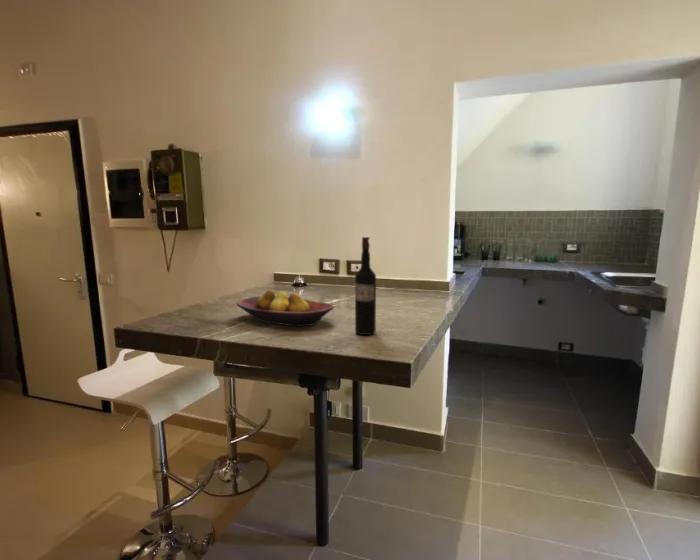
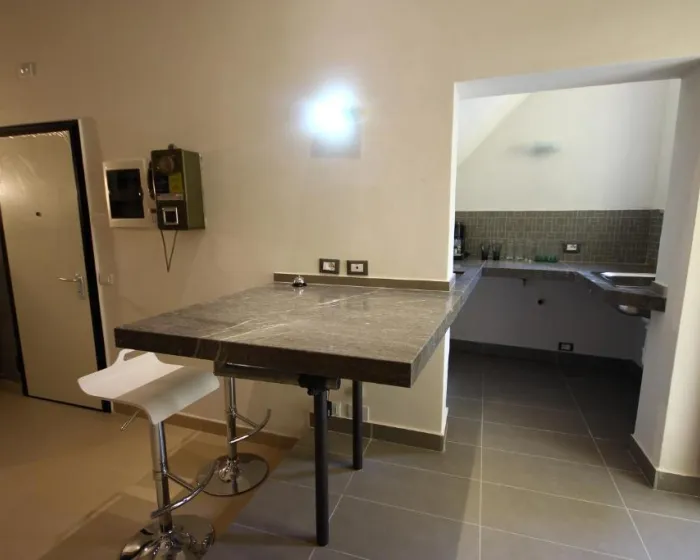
- fruit bowl (284, 305)
- wine bottle (365, 285)
